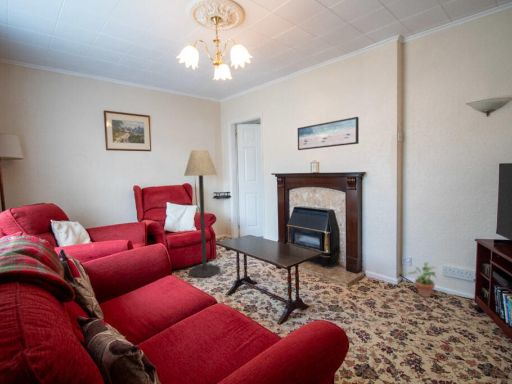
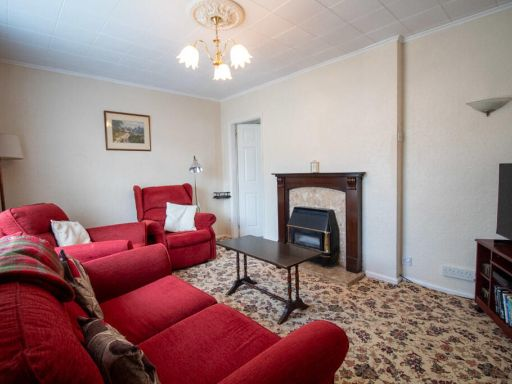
- floor lamp (202, 212)
- wall art (325, 135)
- potted plant (422, 278)
